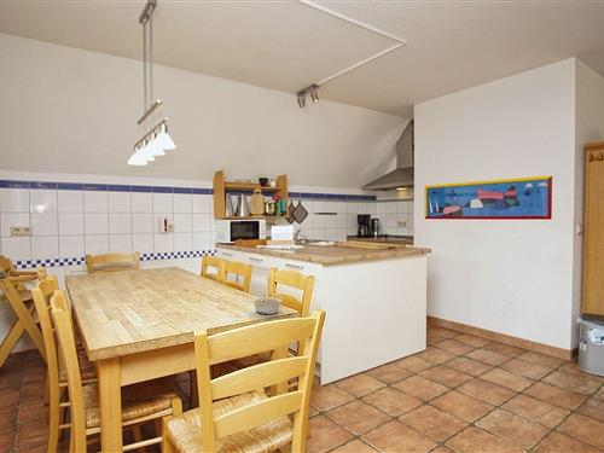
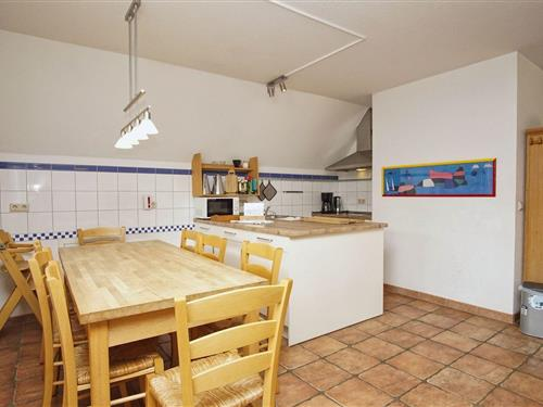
- legume (266, 304)
